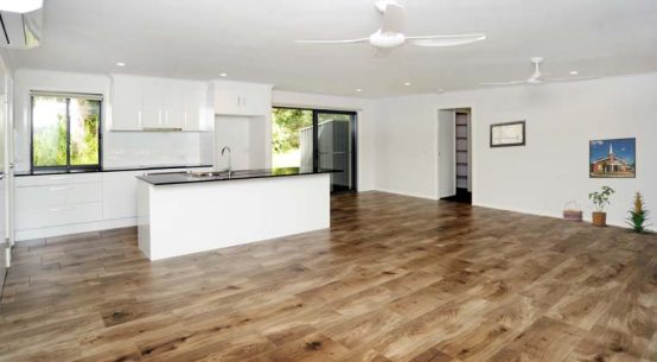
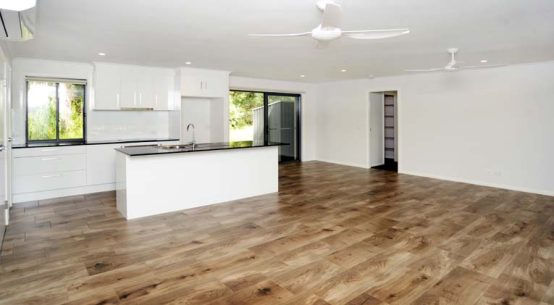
- house plant (599, 204)
- wall art (506, 134)
- basket (572, 210)
- indoor plant (638, 210)
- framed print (611, 158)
